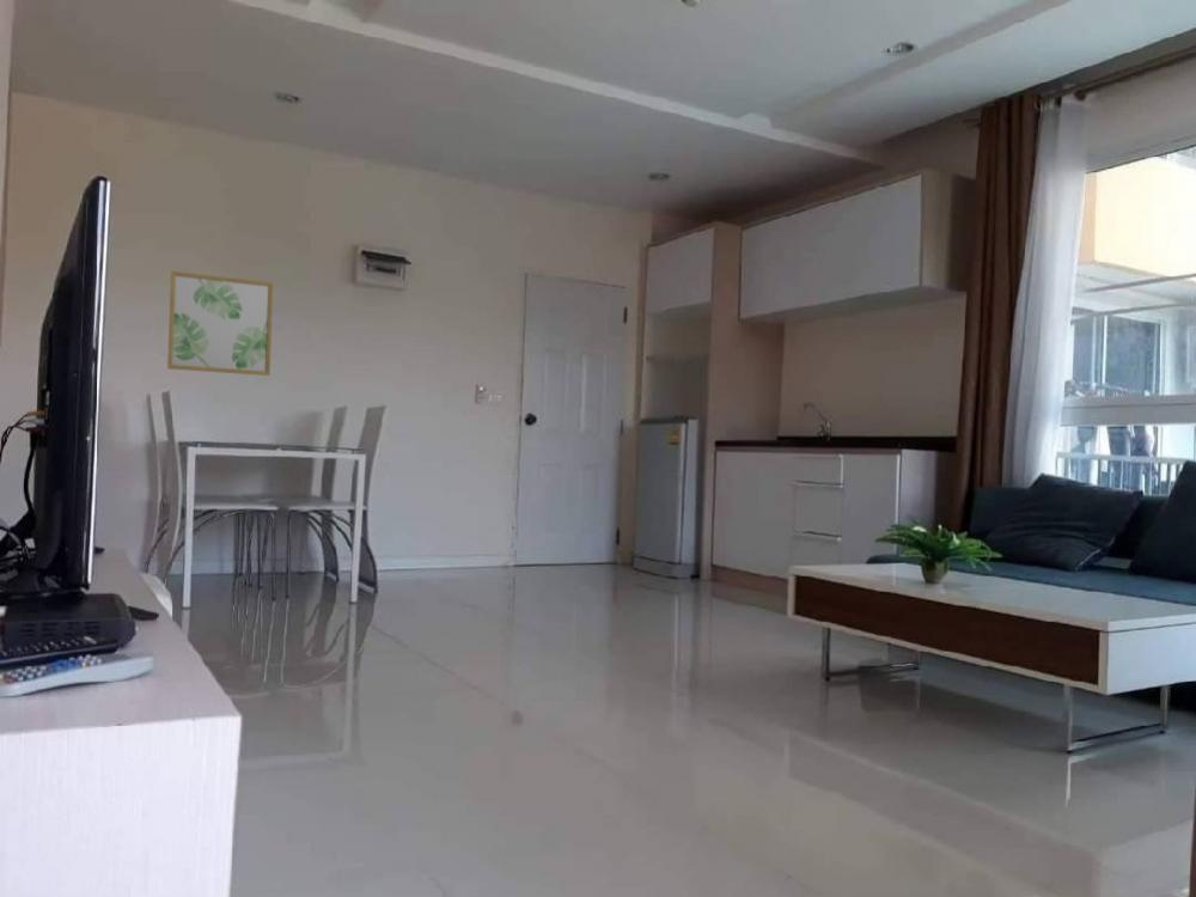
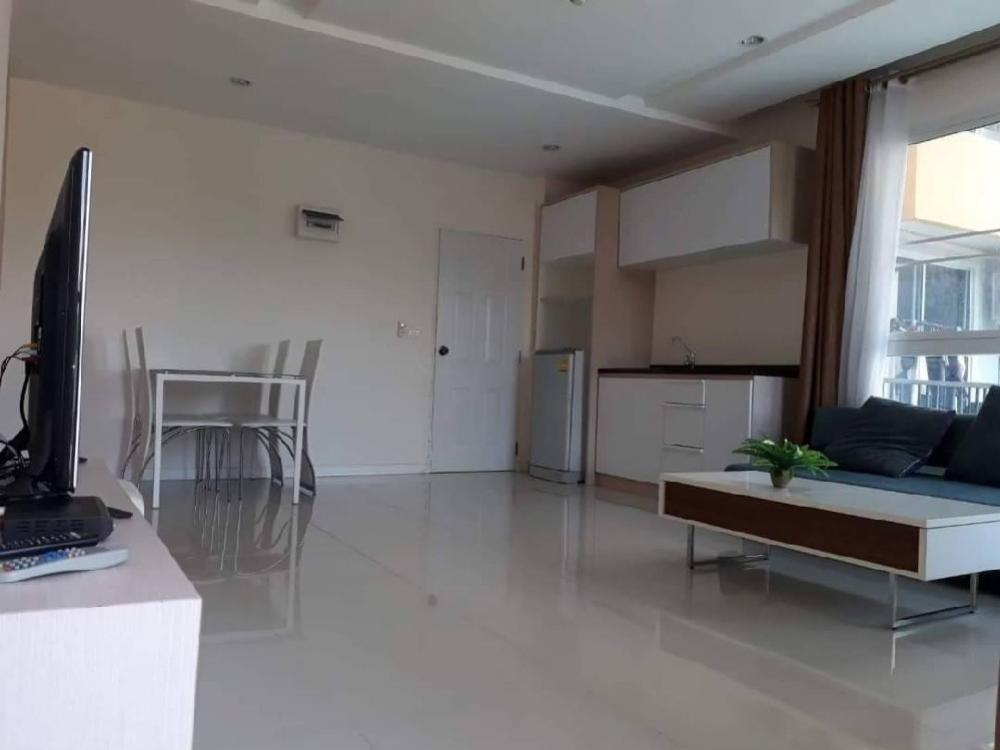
- wall art (221, 324)
